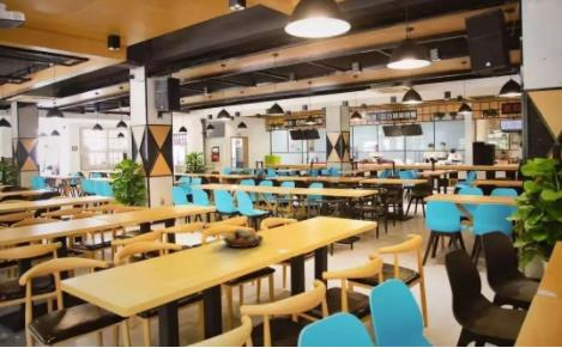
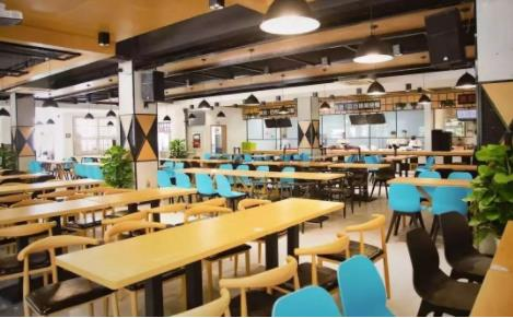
- fruit bowl (243, 236)
